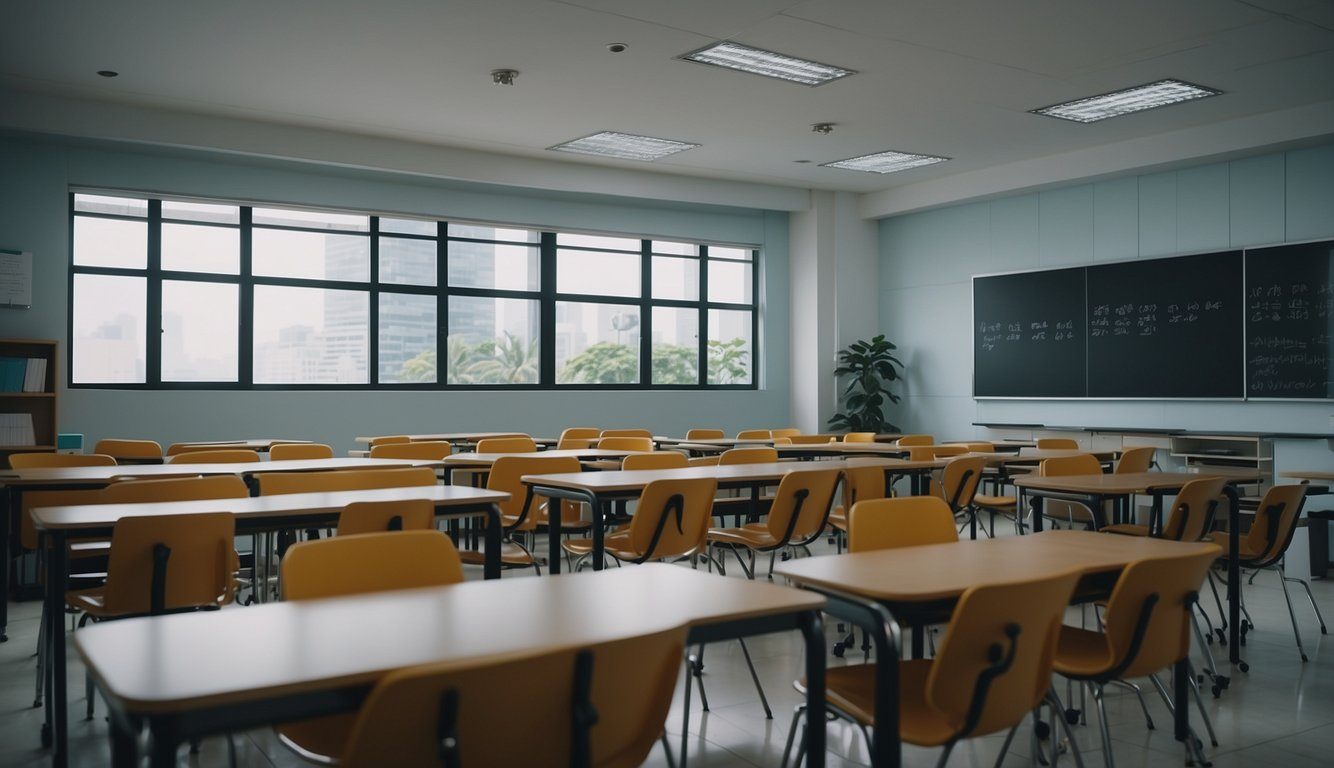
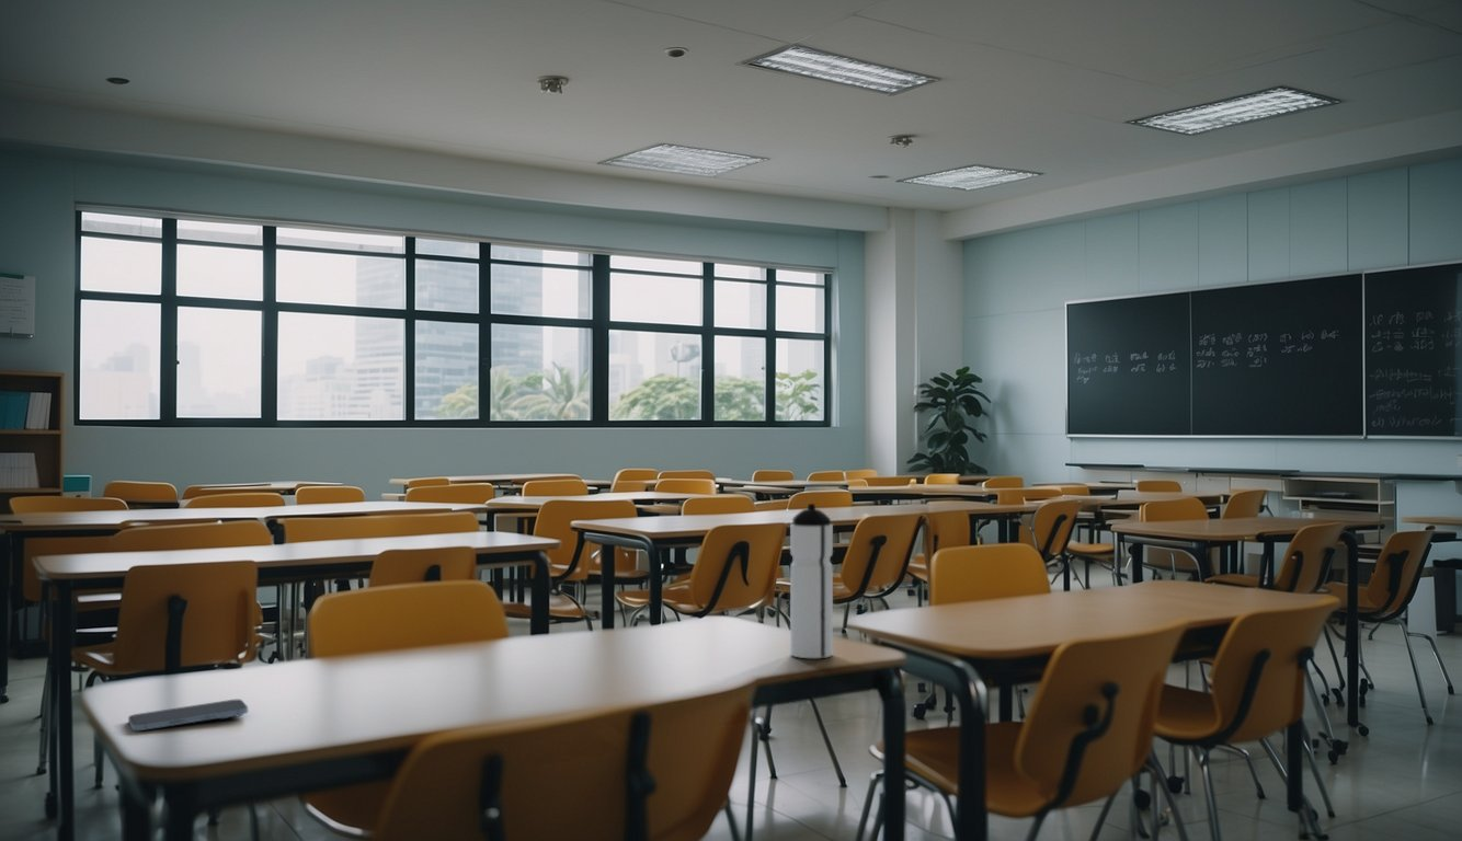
+ water bottle (811, 578)
+ smartphone (189, 714)
